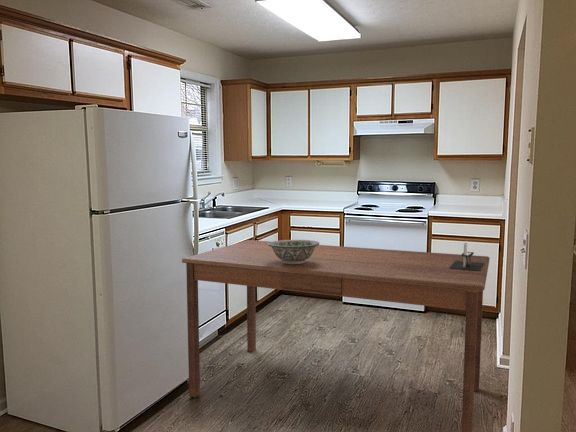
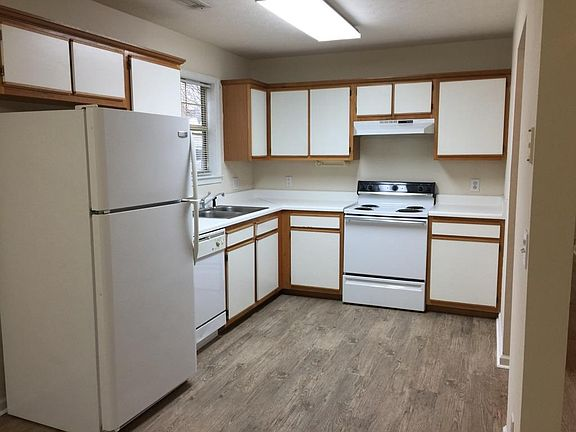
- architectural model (466, 253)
- decorative bowl (293, 252)
- dining table (342, 296)
